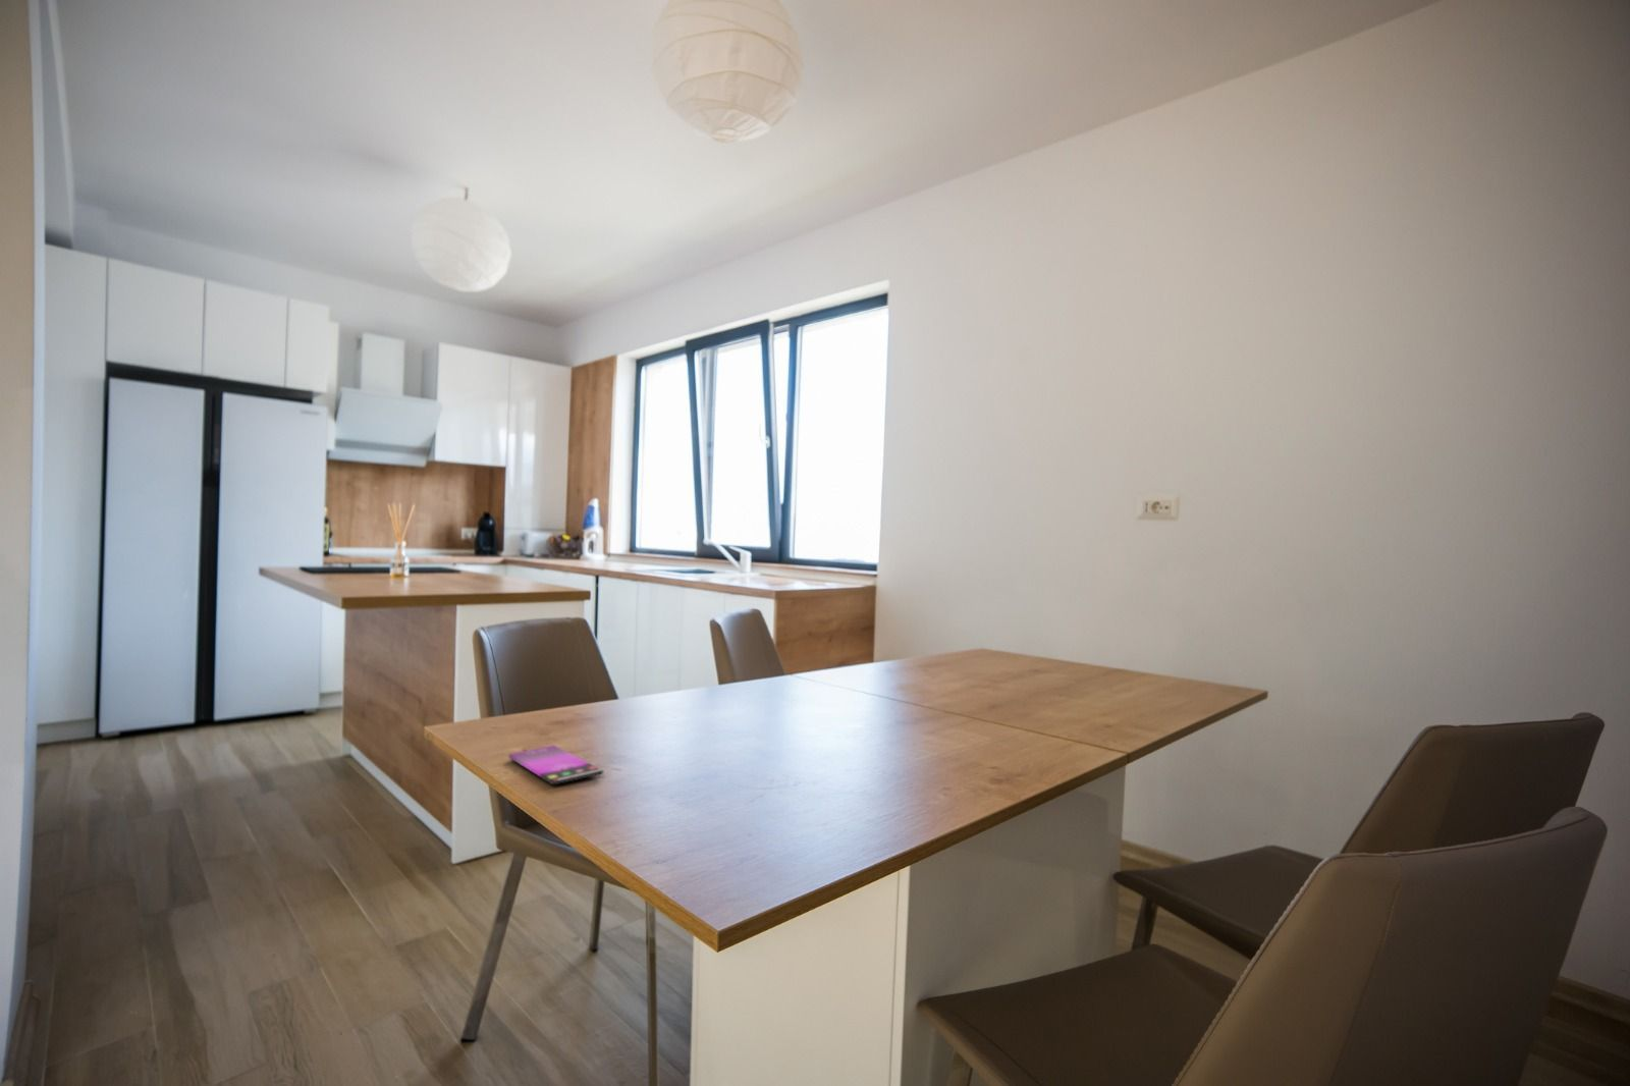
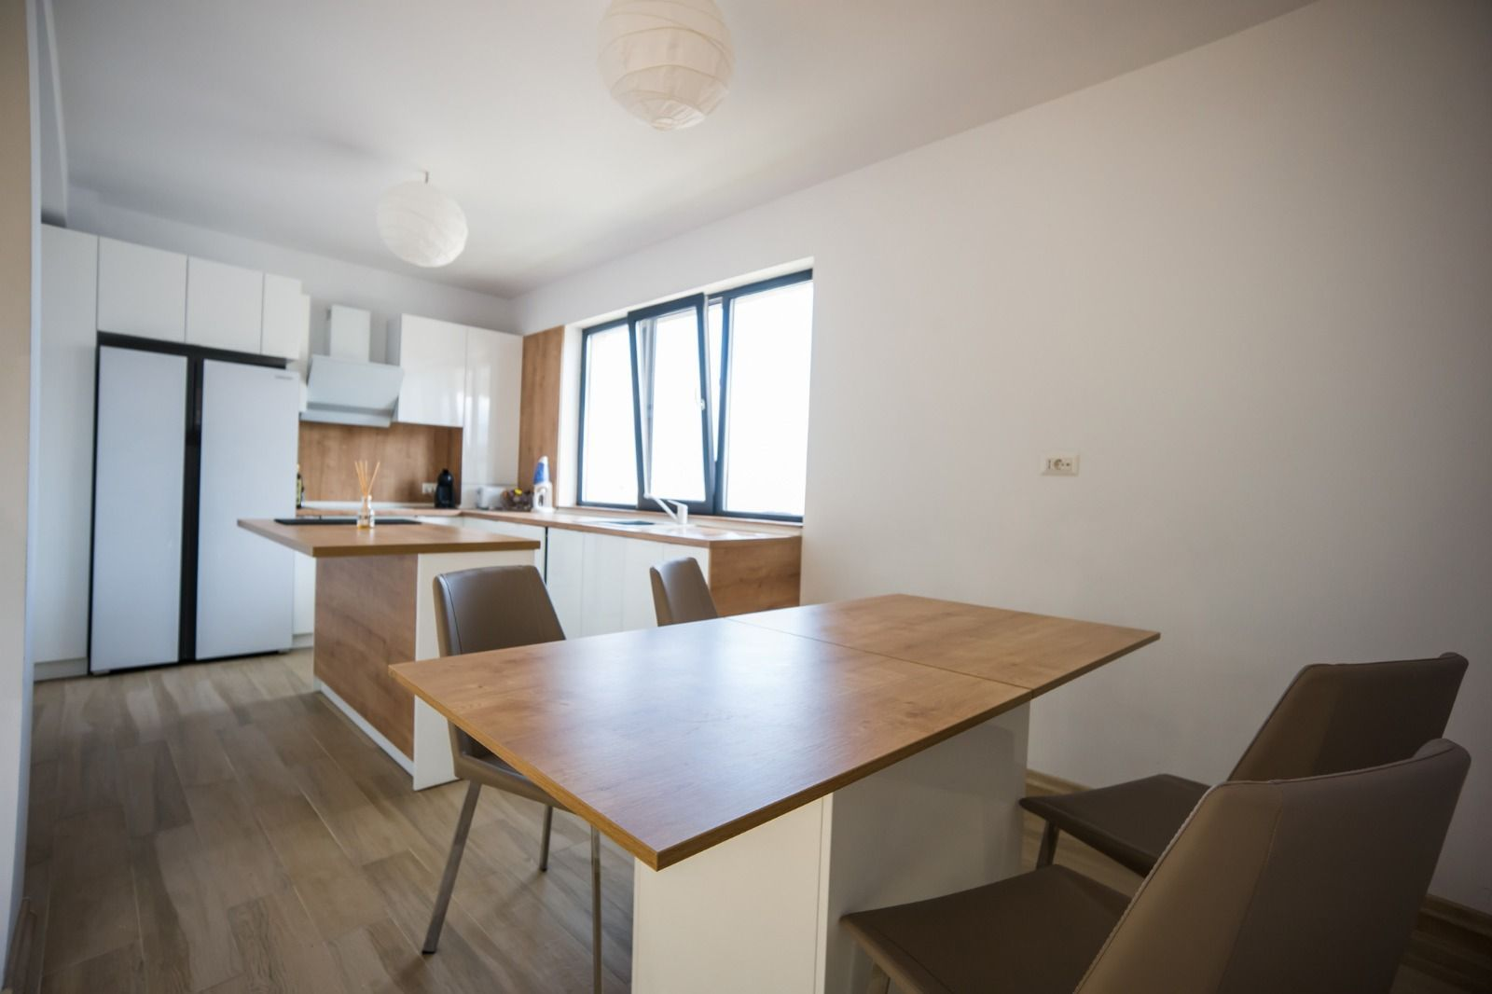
- smartphone (554, 764)
